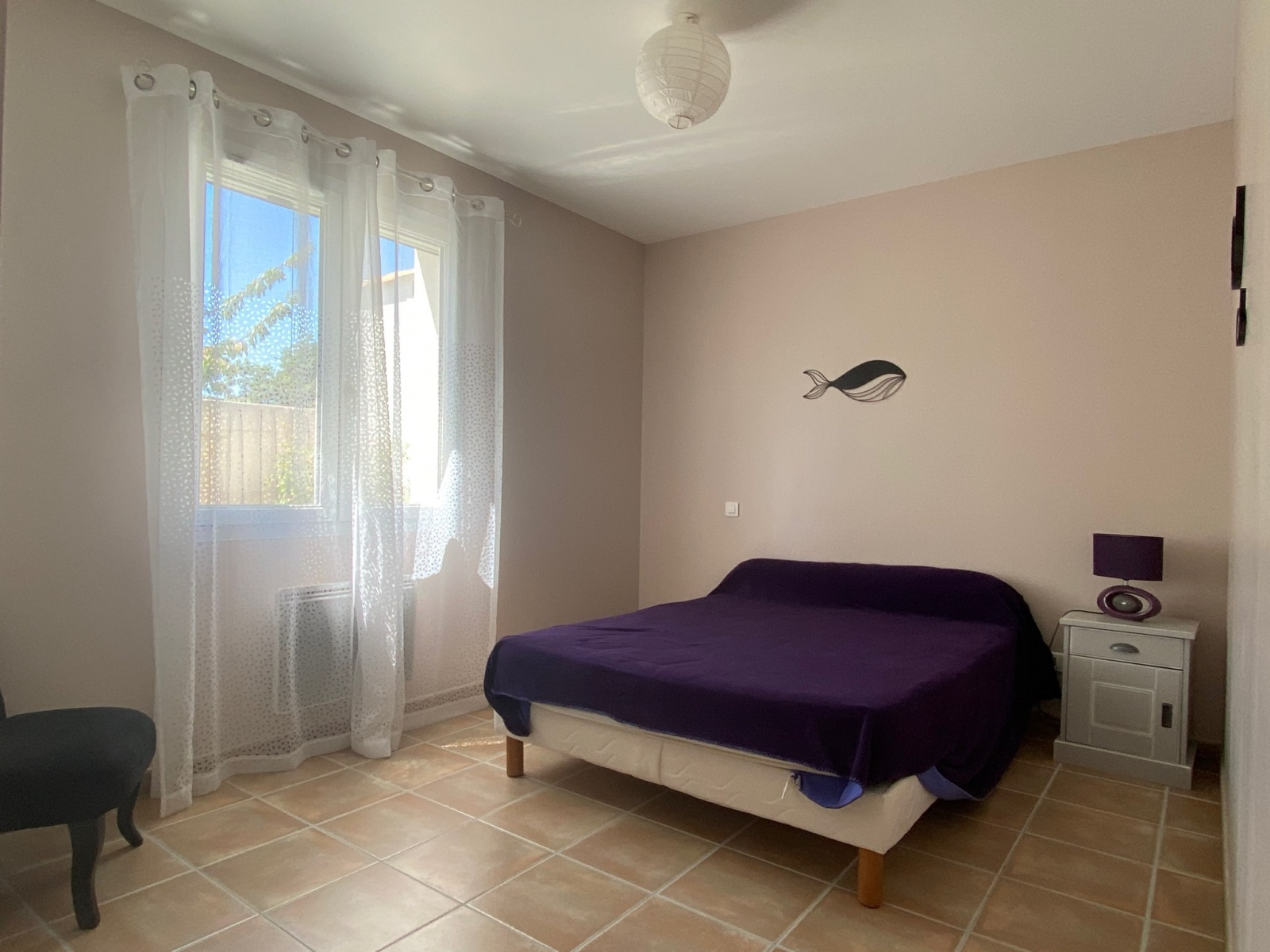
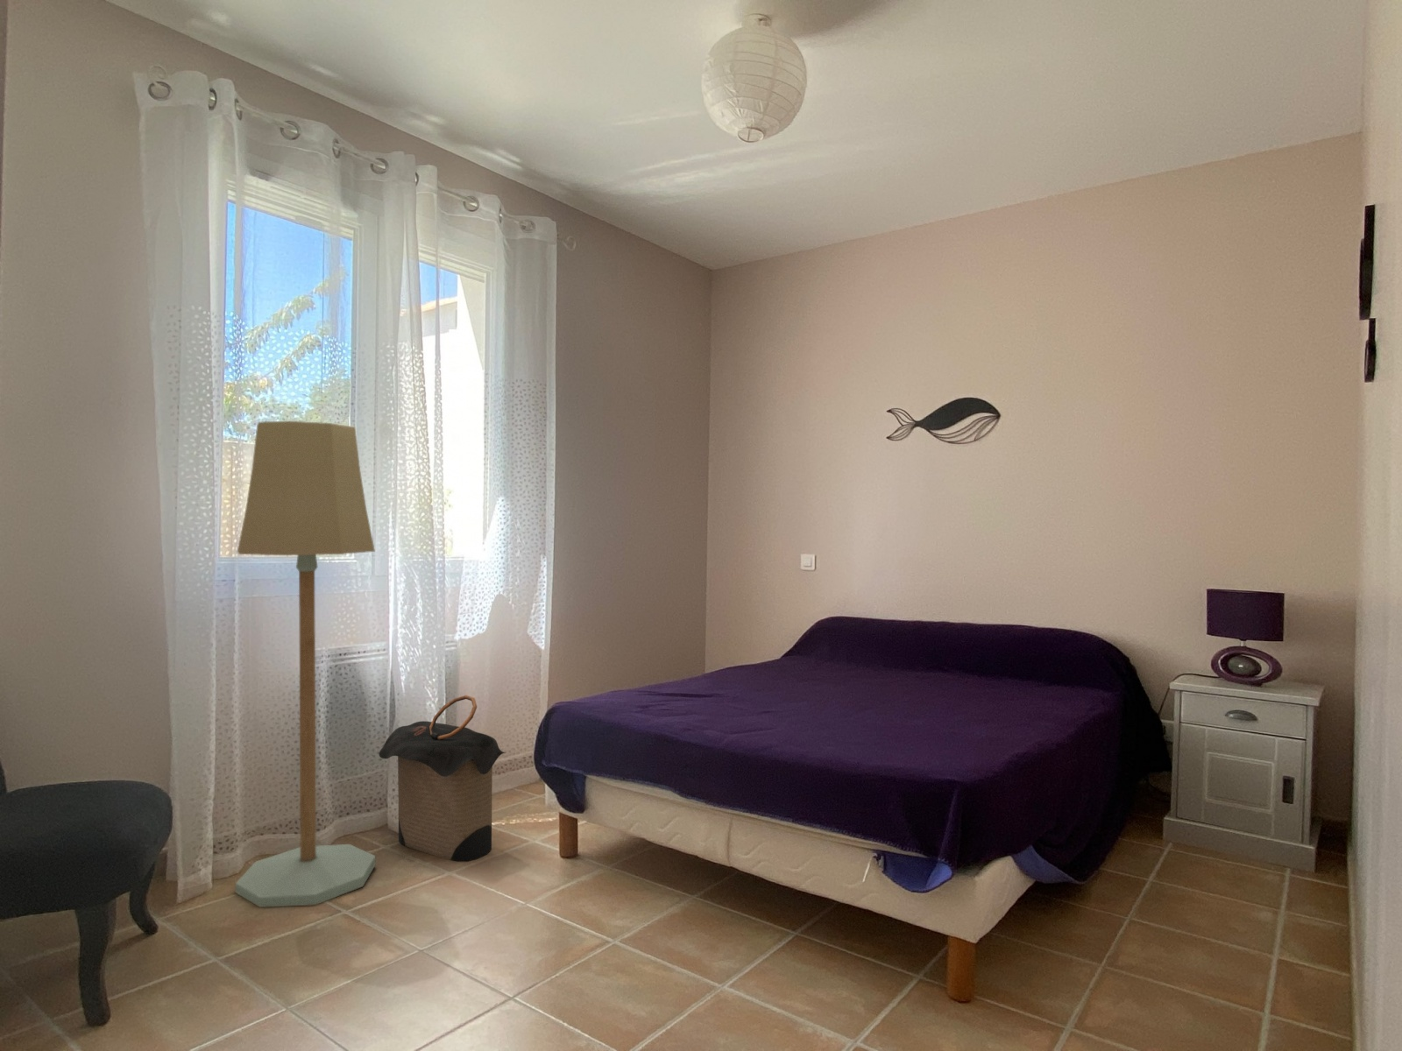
+ laundry hamper (439, 772)
+ floor lamp (307, 654)
